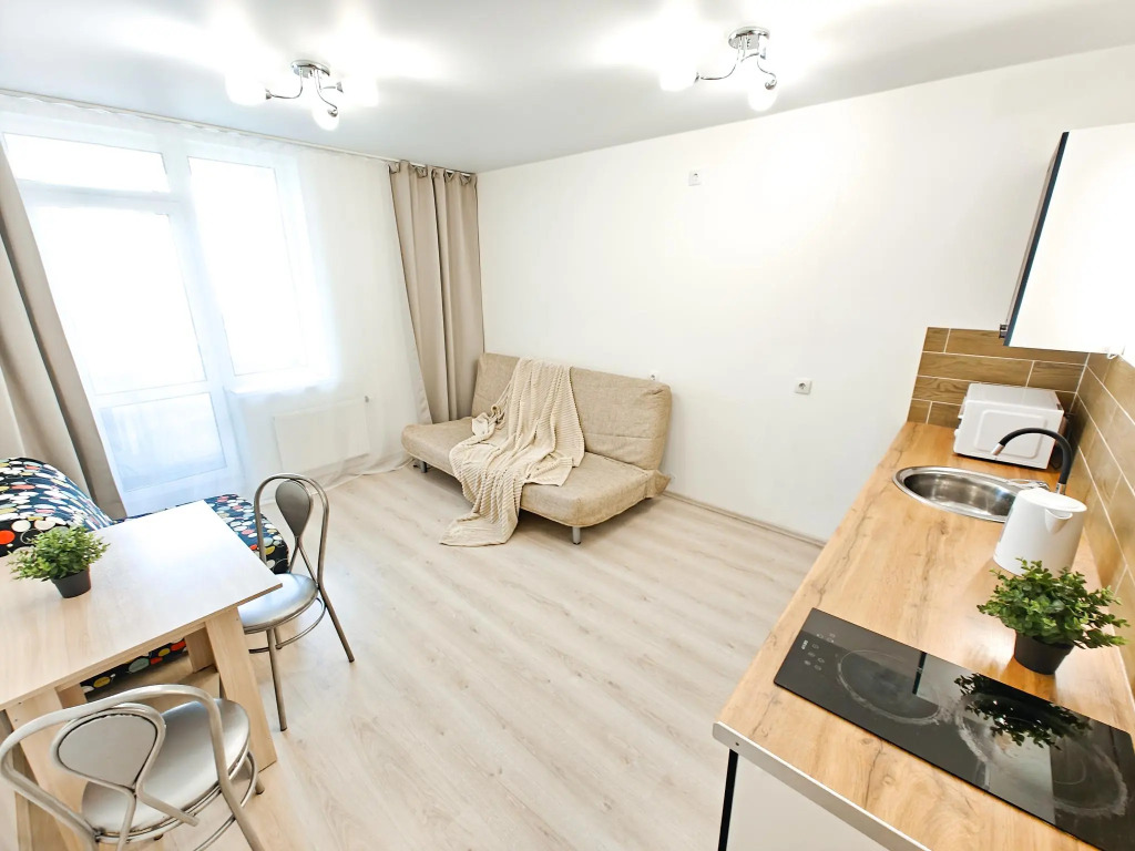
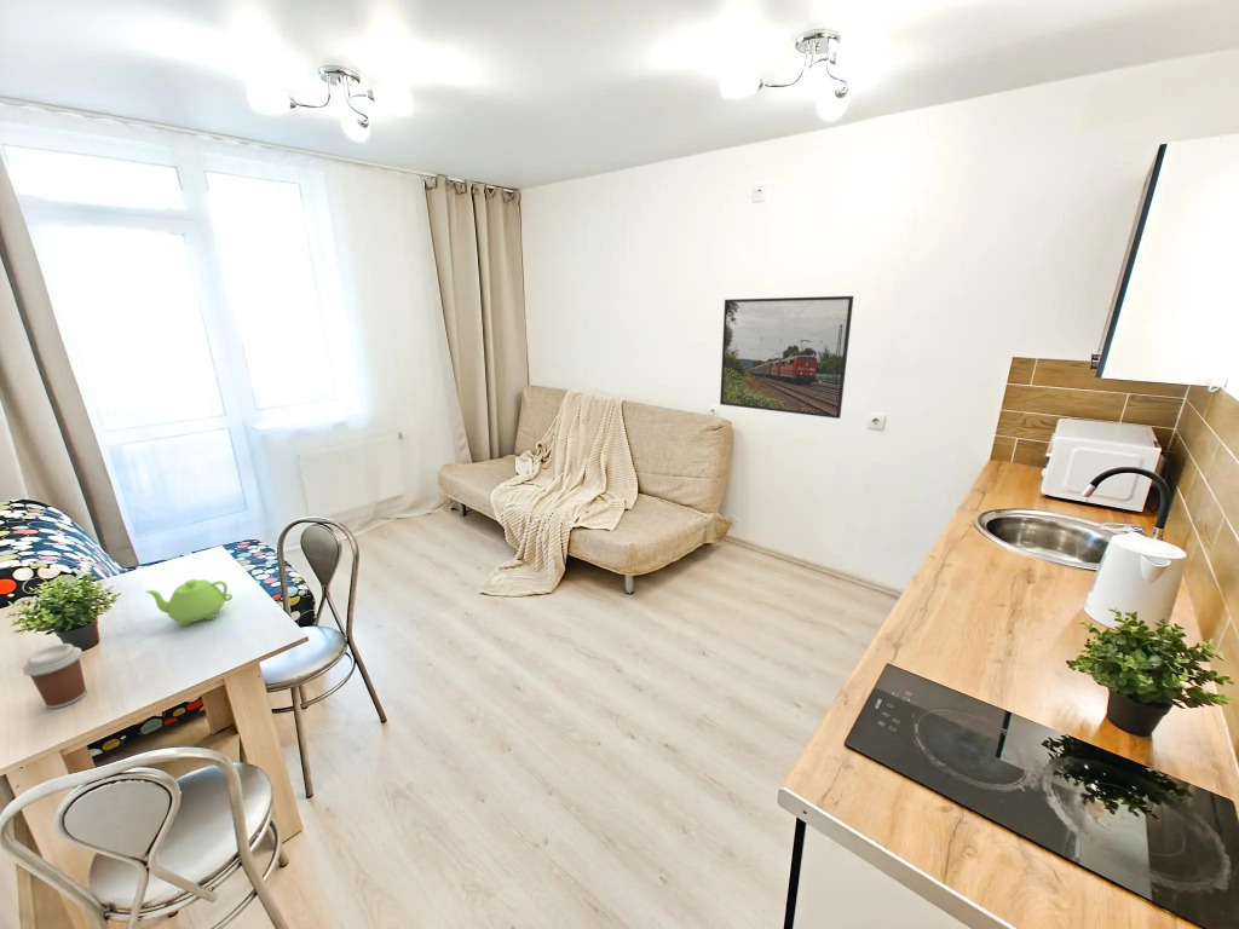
+ coffee cup (58, 675)
+ teapot (191, 599)
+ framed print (779, 356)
